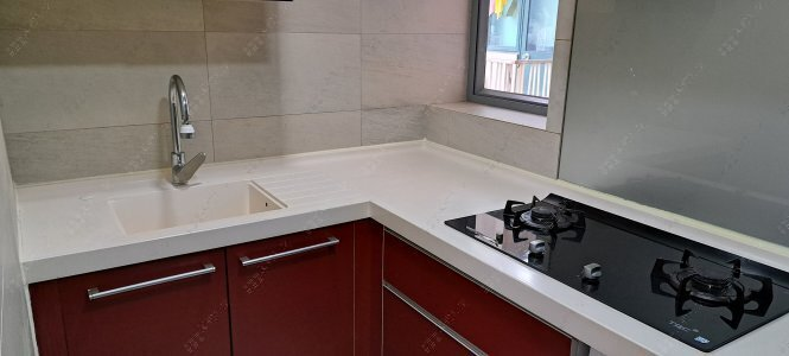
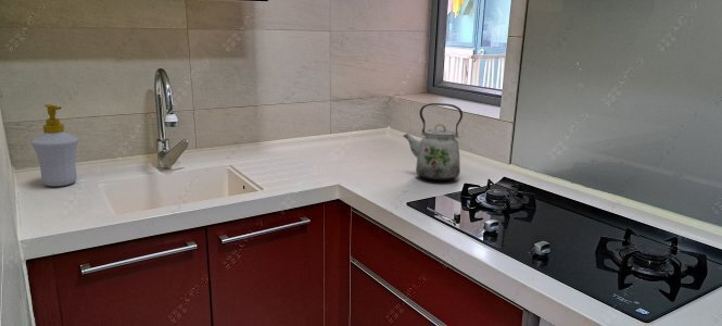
+ soap bottle (55, 145)
+ kettle (431, 140)
